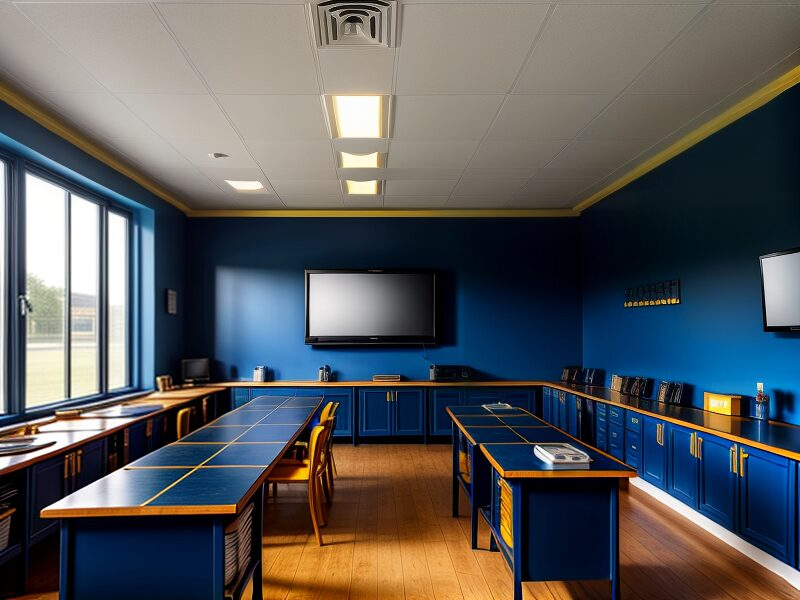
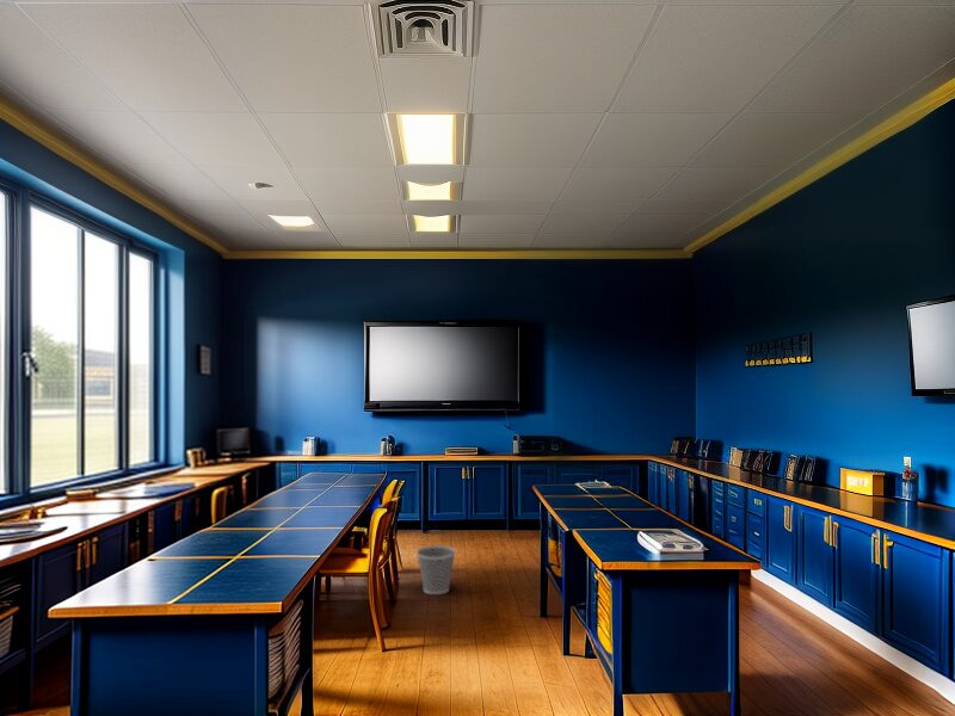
+ wastebasket (436, 570)
